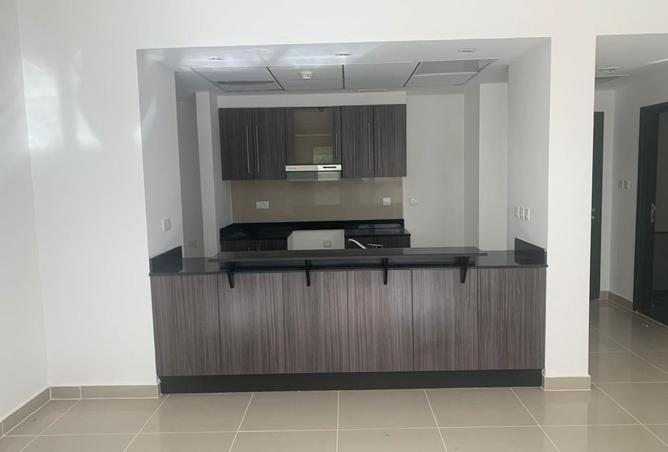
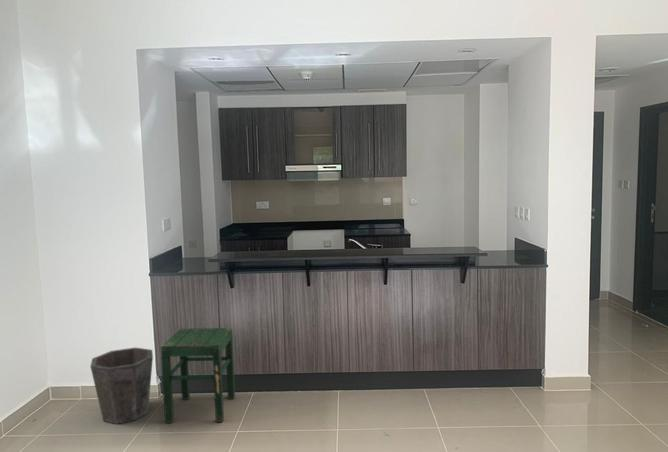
+ waste bin (124, 385)
+ stool (200, 375)
